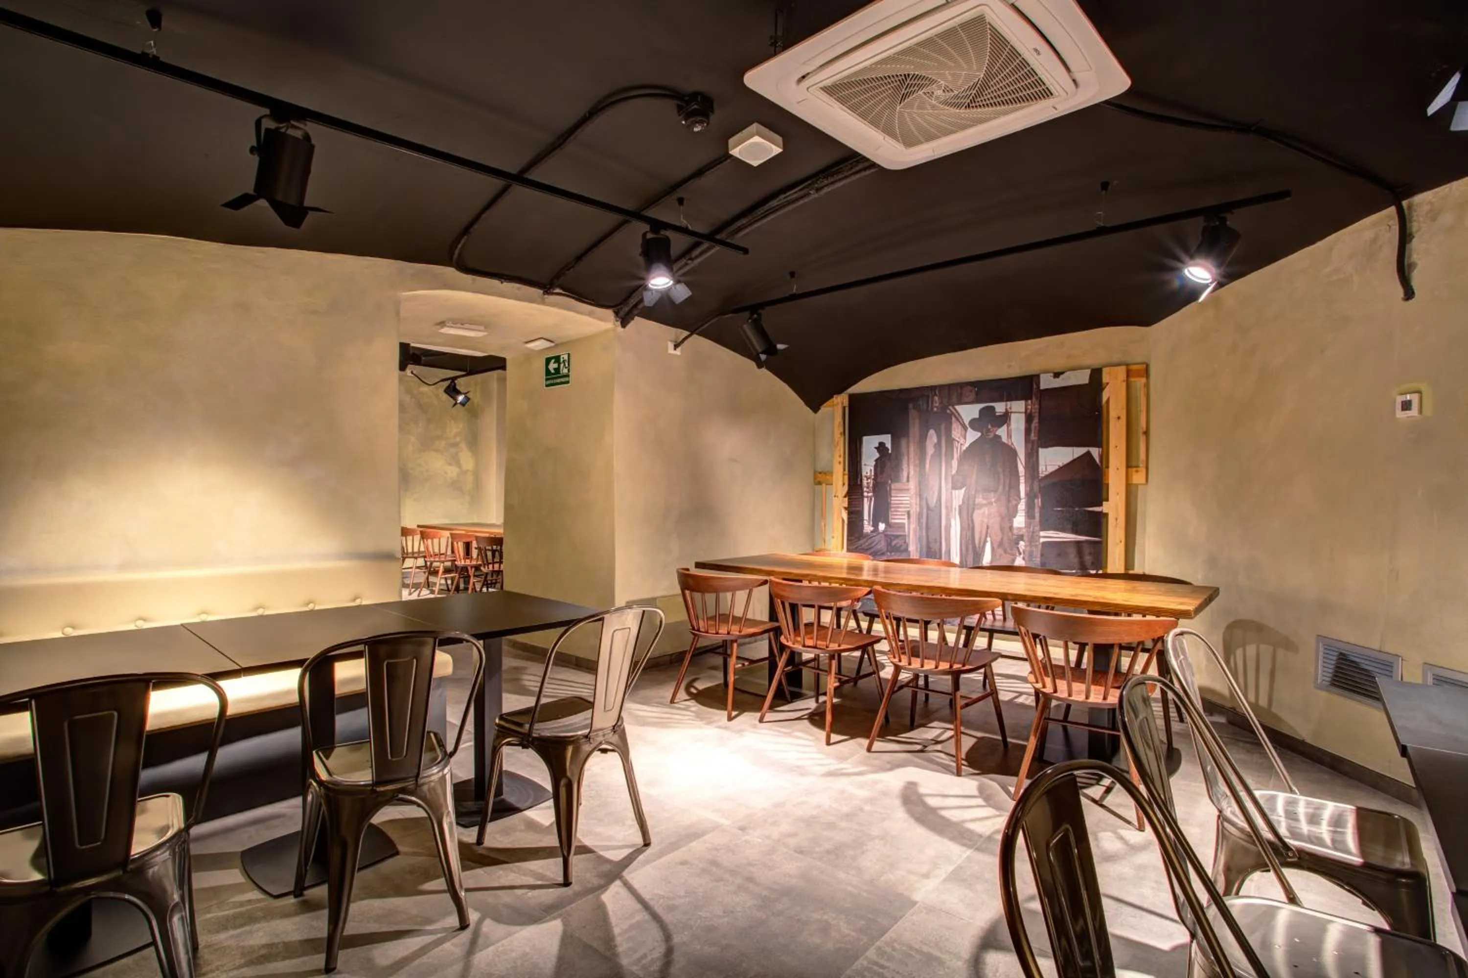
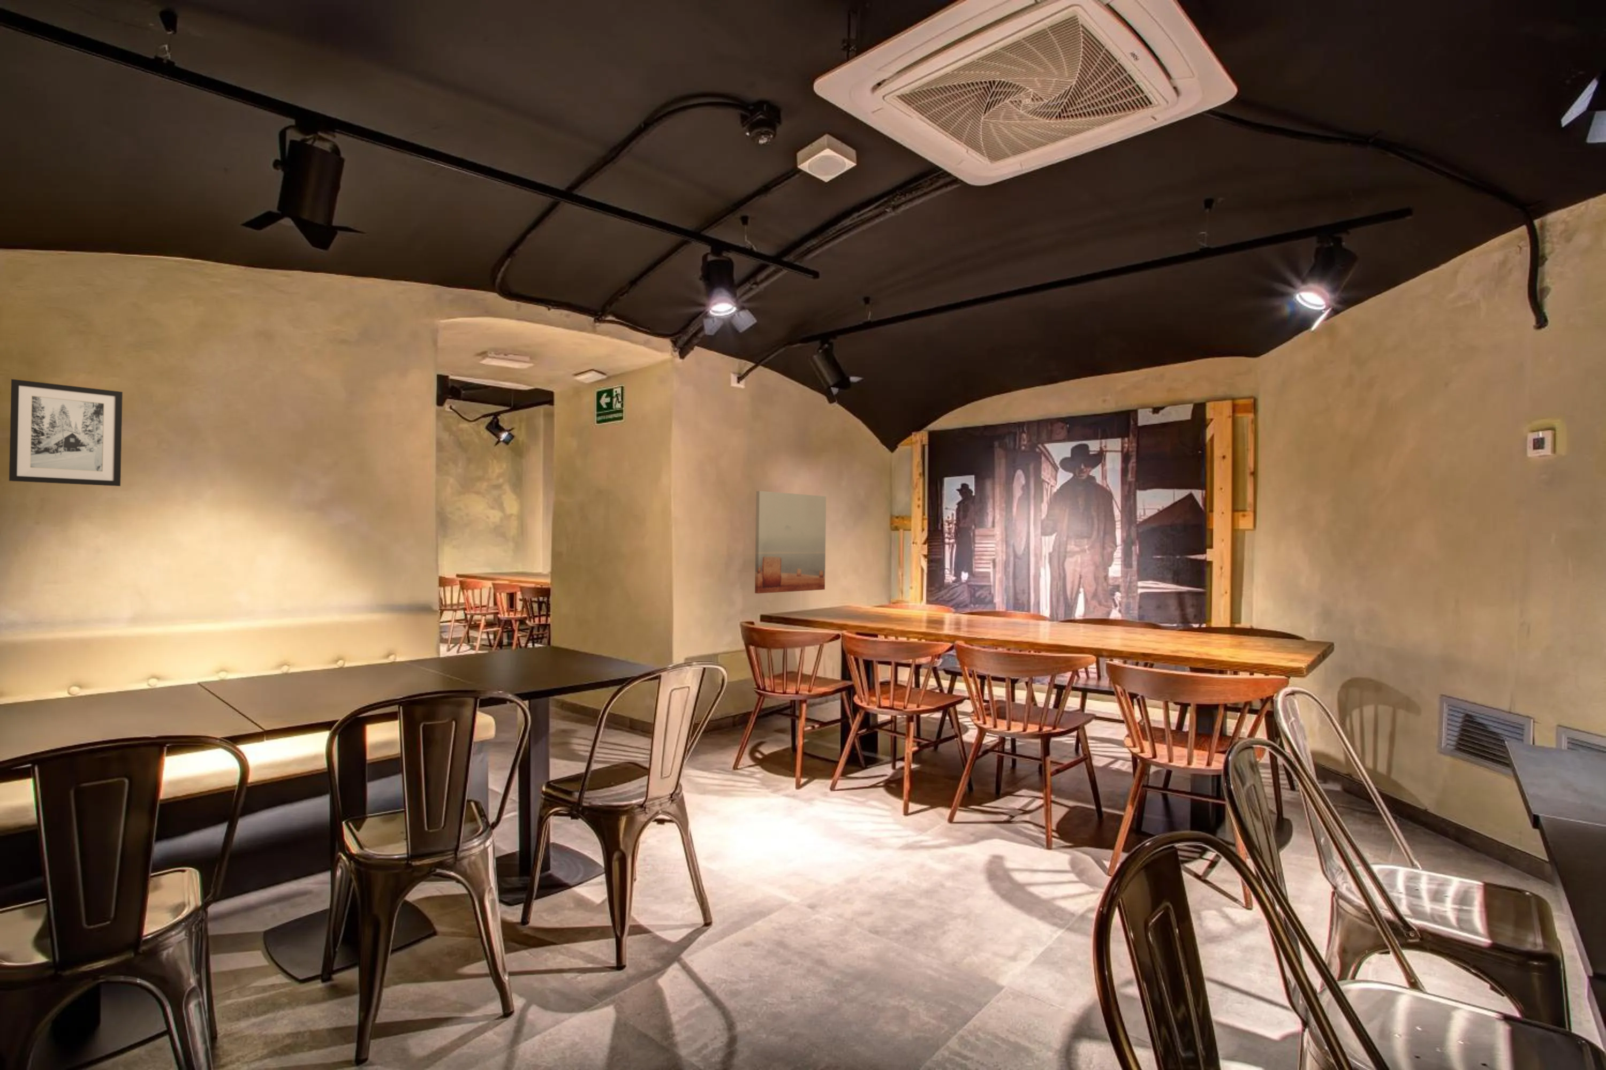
+ wall art (792, 542)
+ wall art (67, 435)
